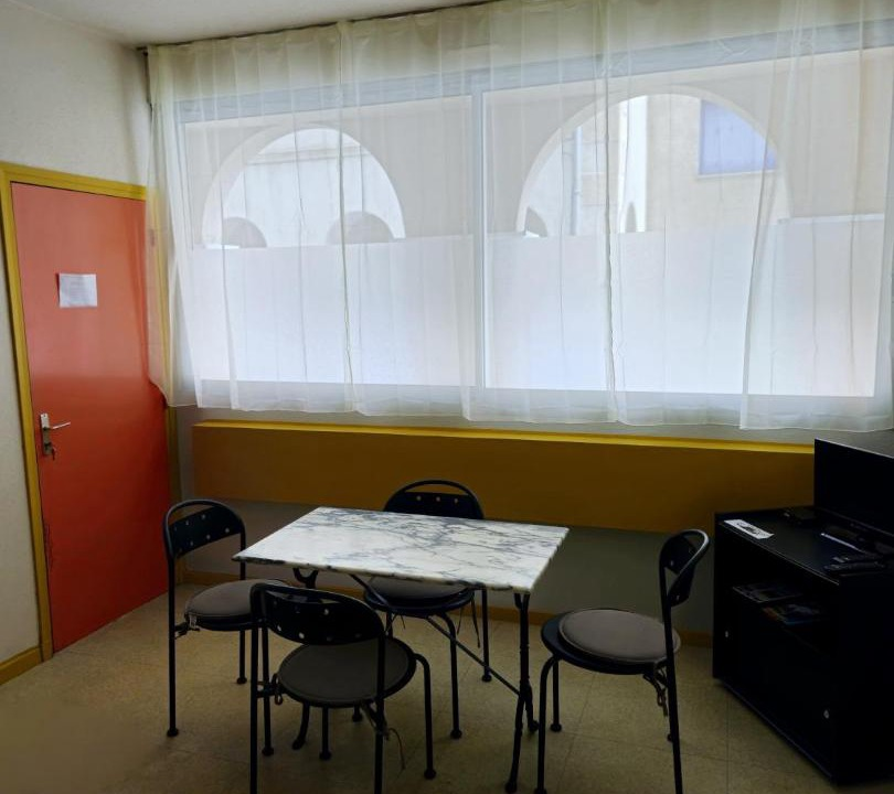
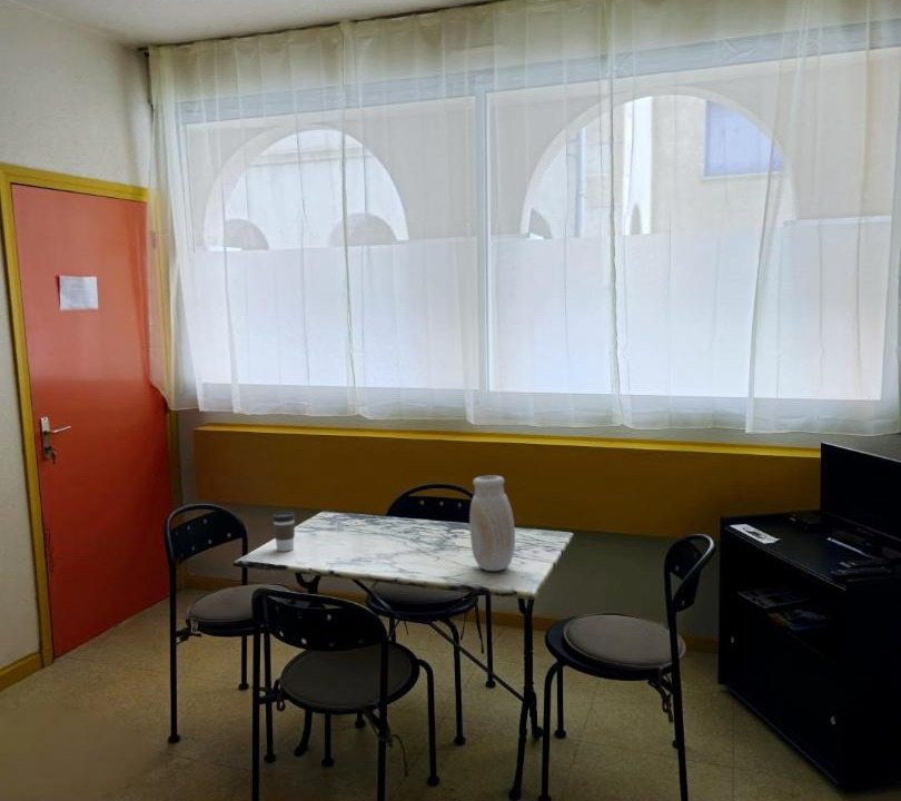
+ vase (512, 523)
+ coffee cup (284, 531)
